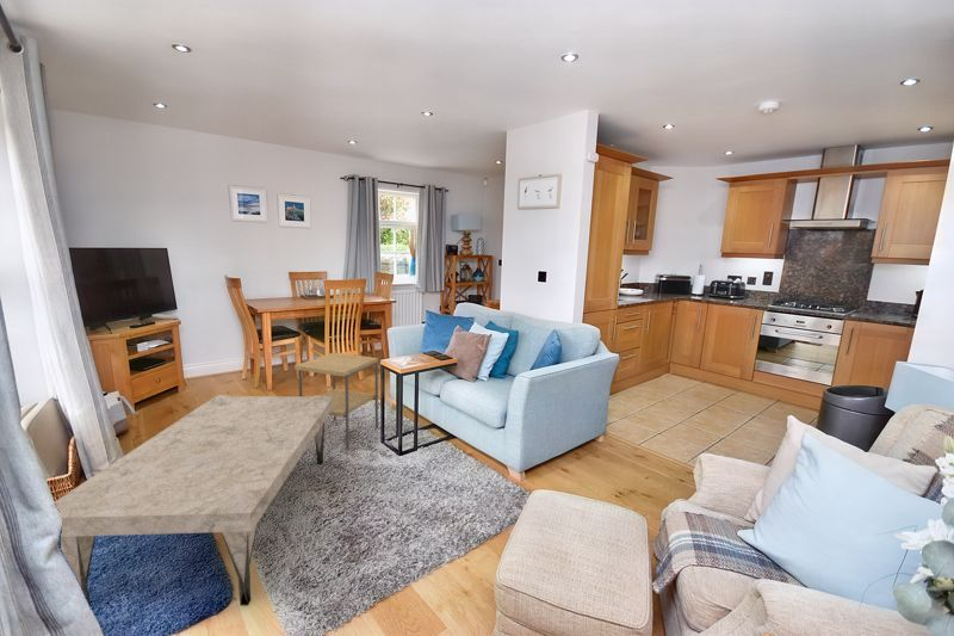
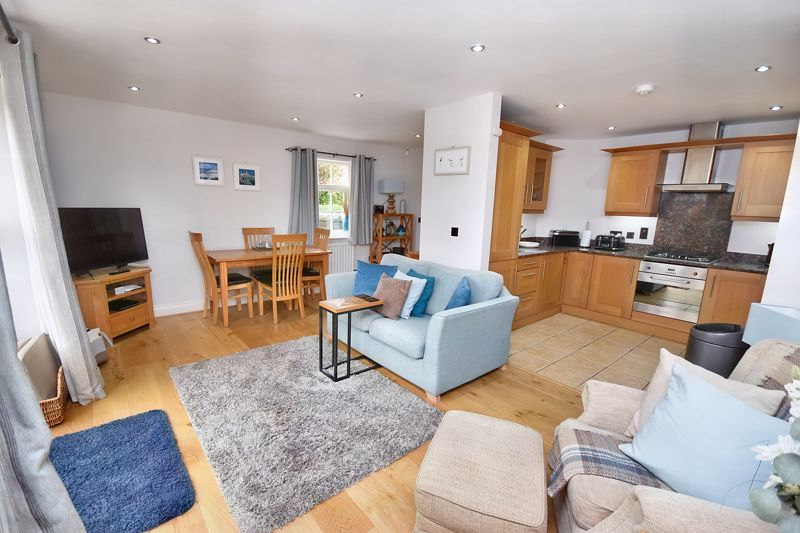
- side table (337, 399)
- coffee table (230, 476)
